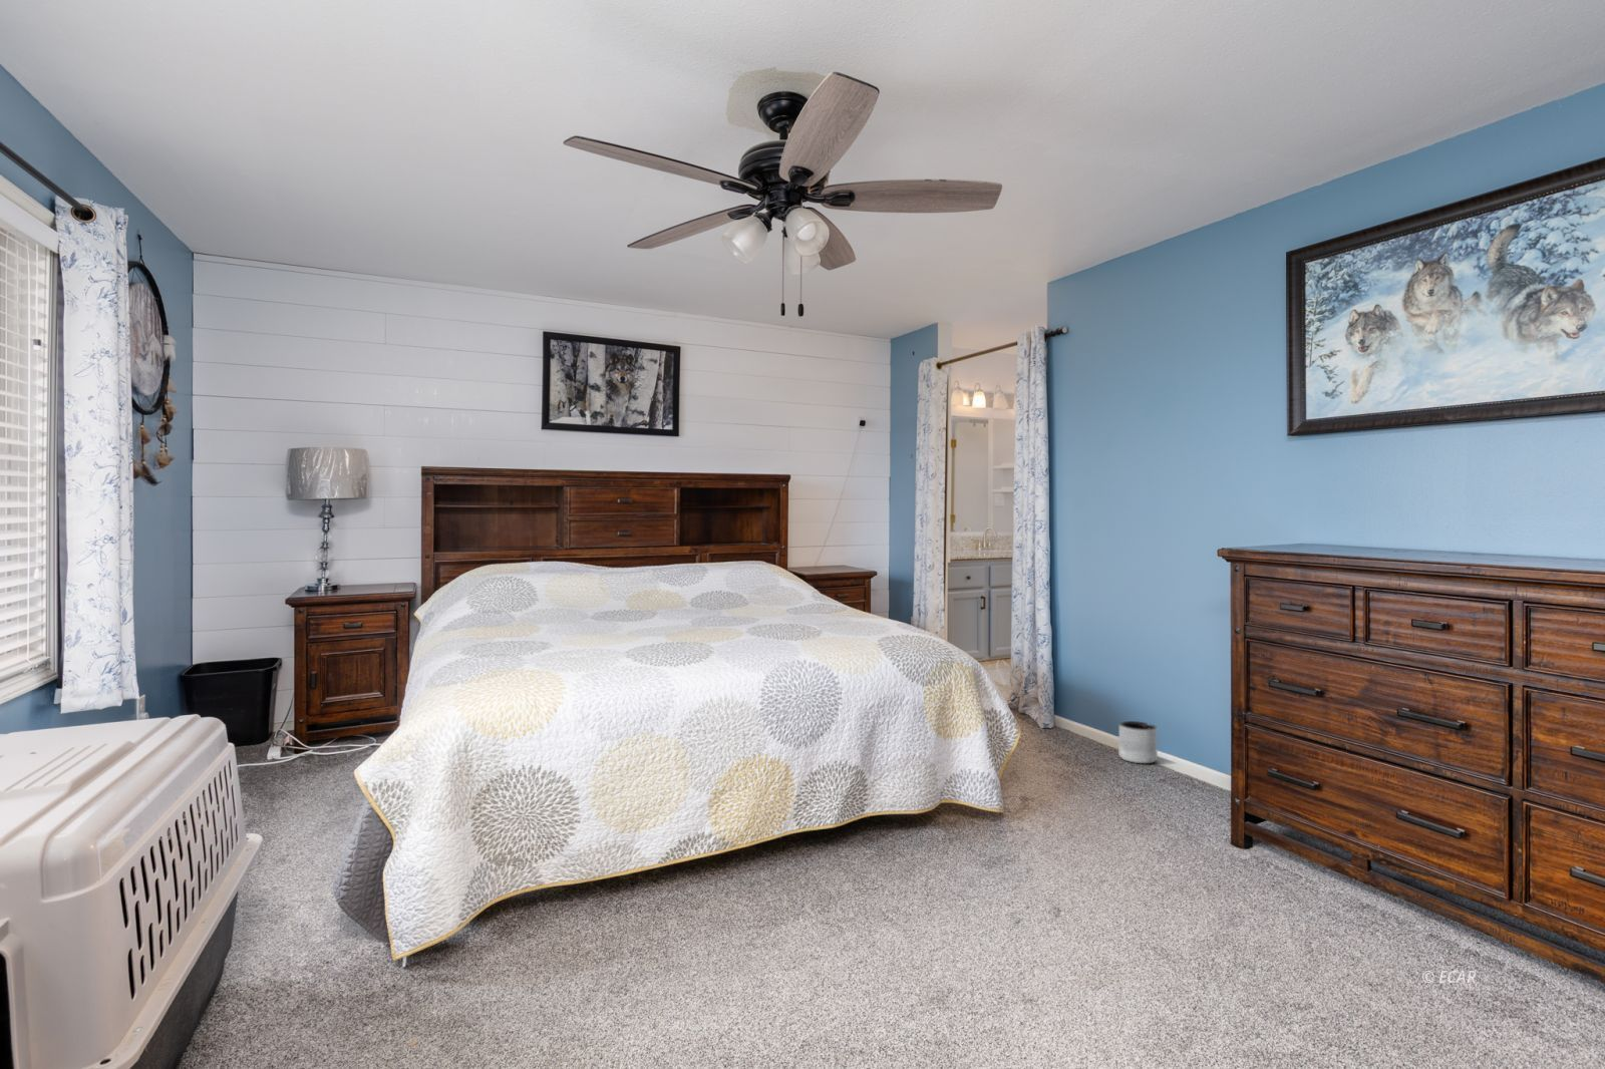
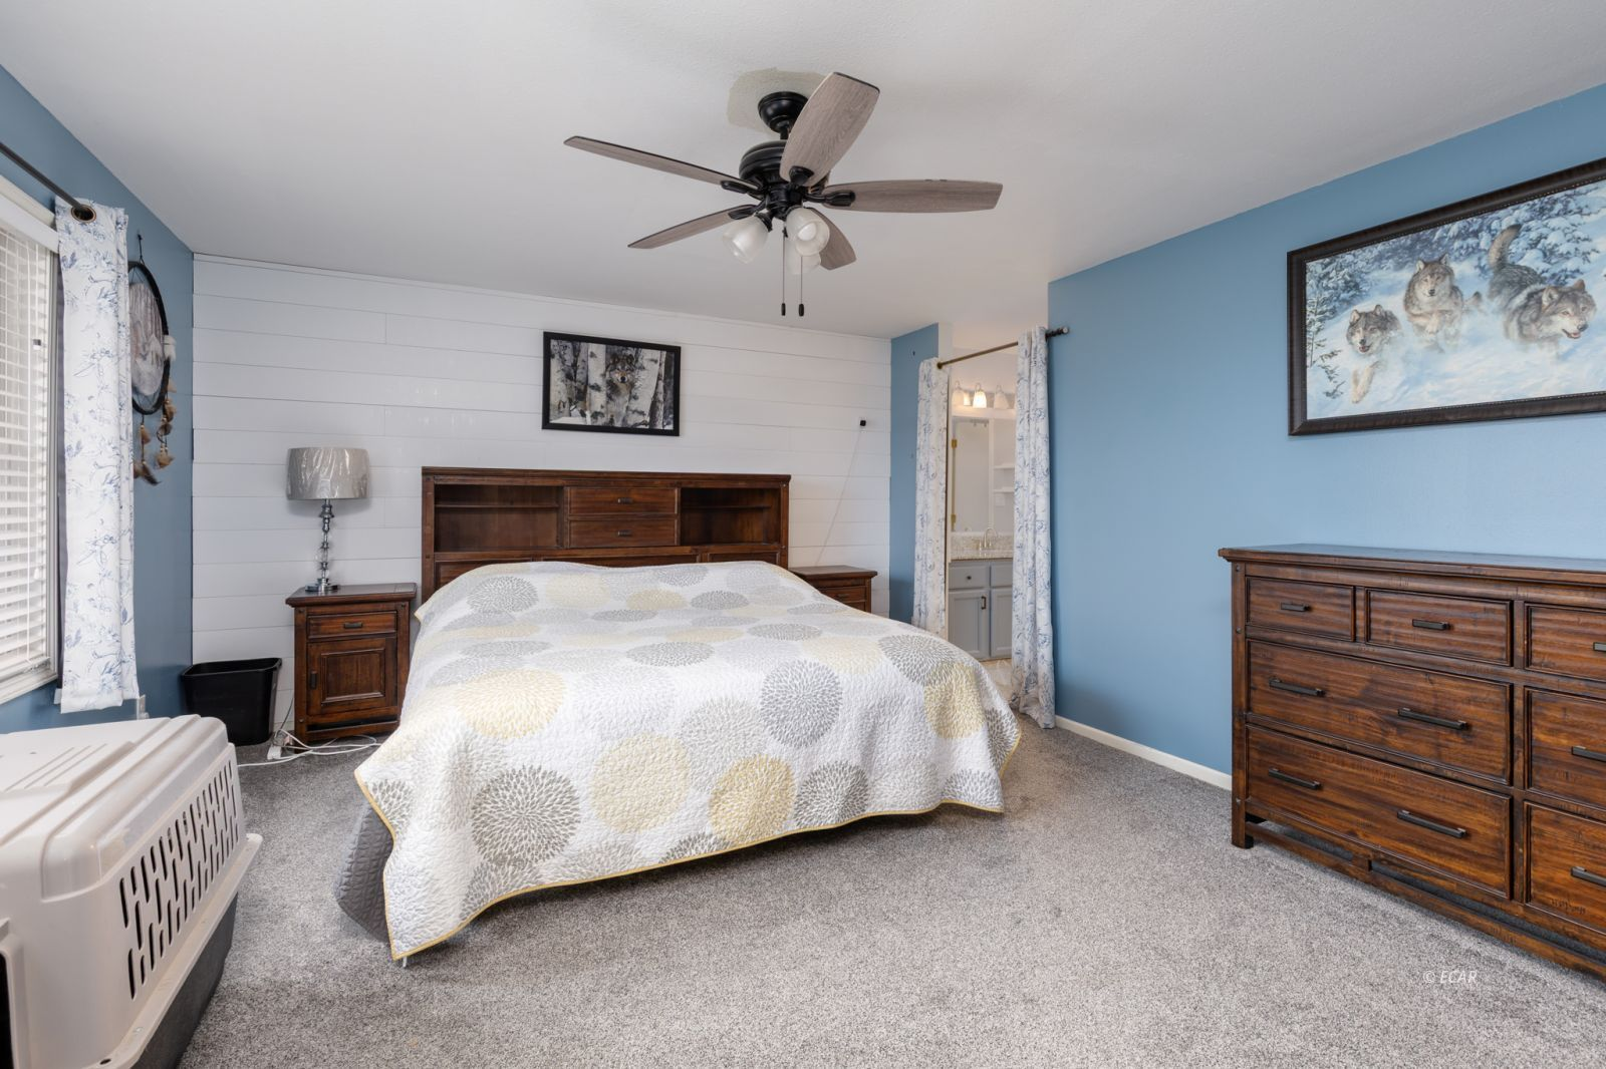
- planter (1137, 742)
